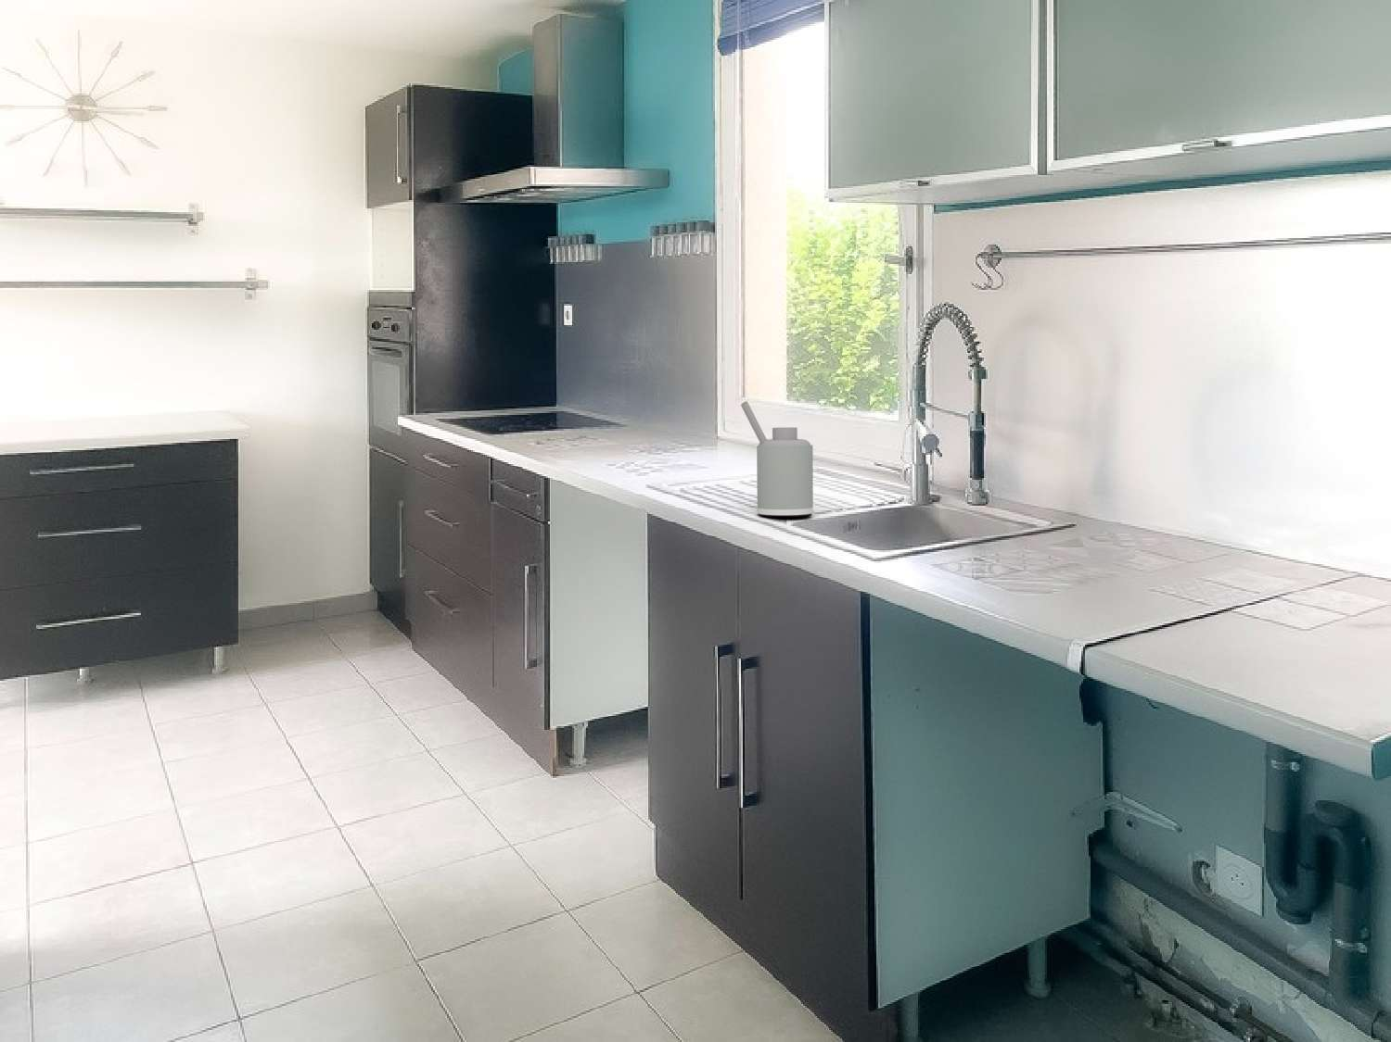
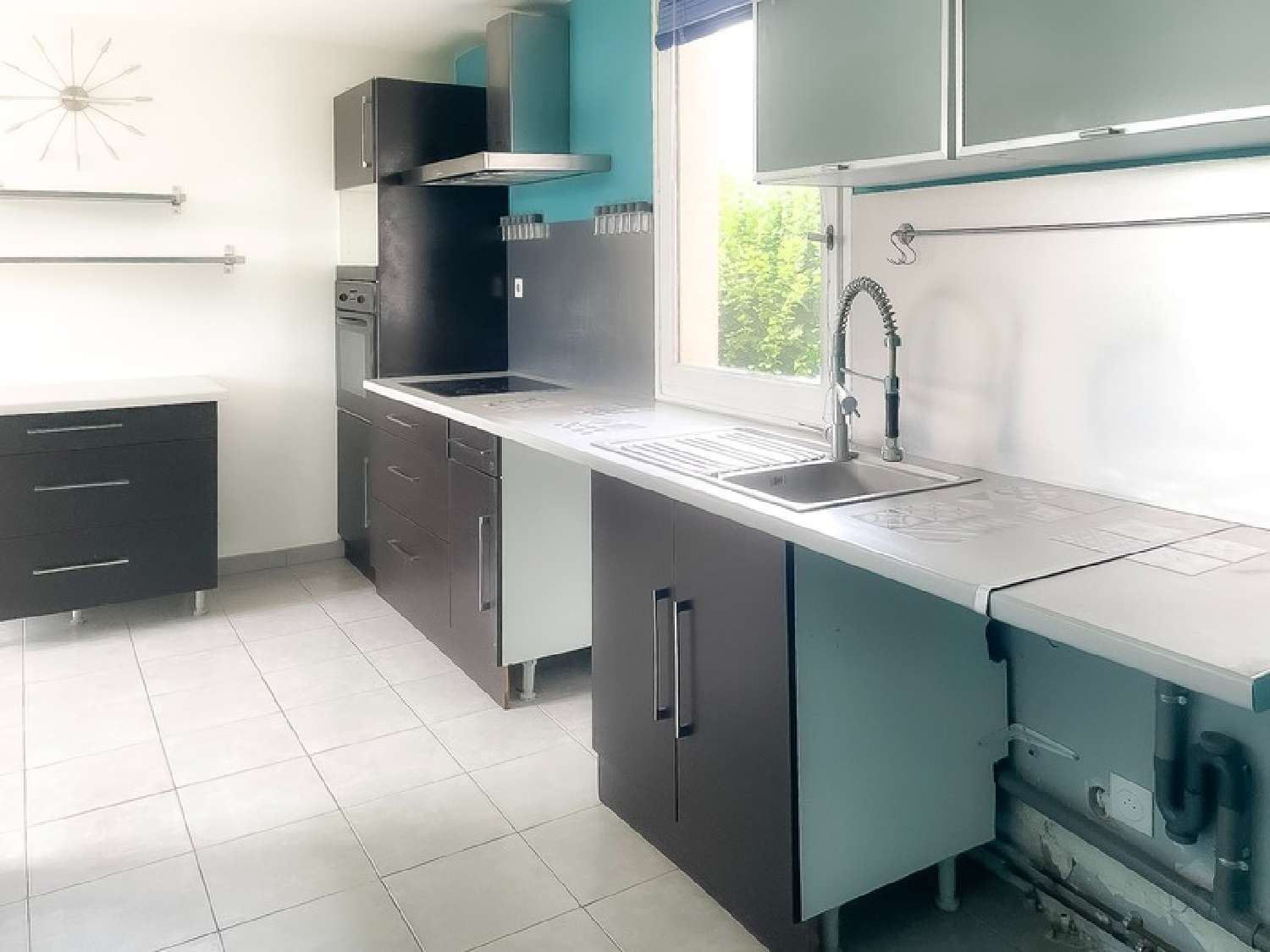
- soap dispenser (777, 458)
